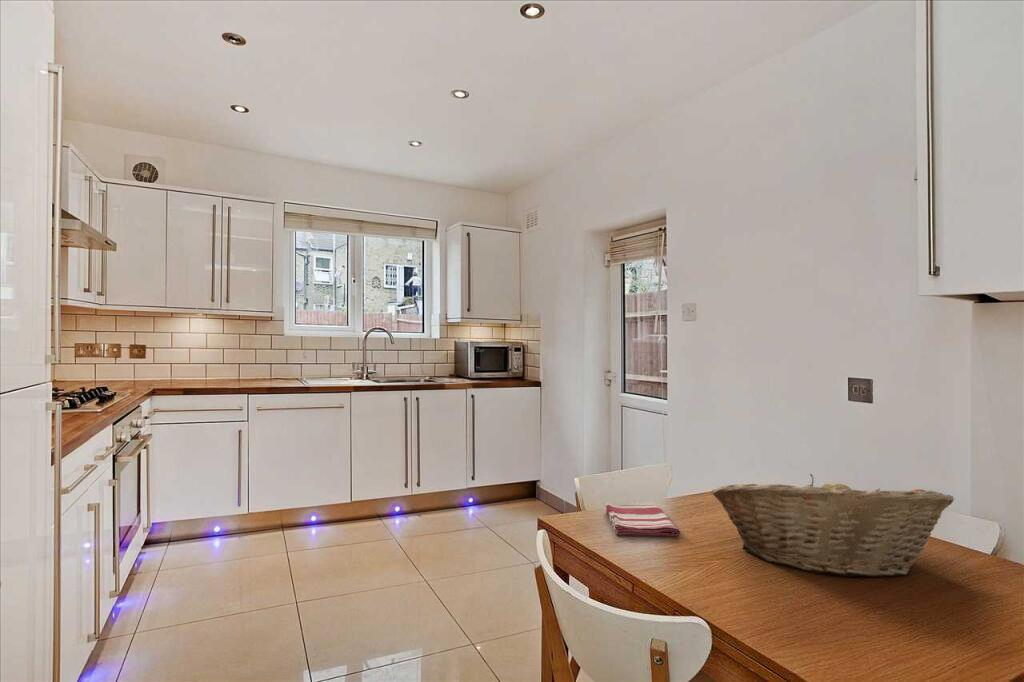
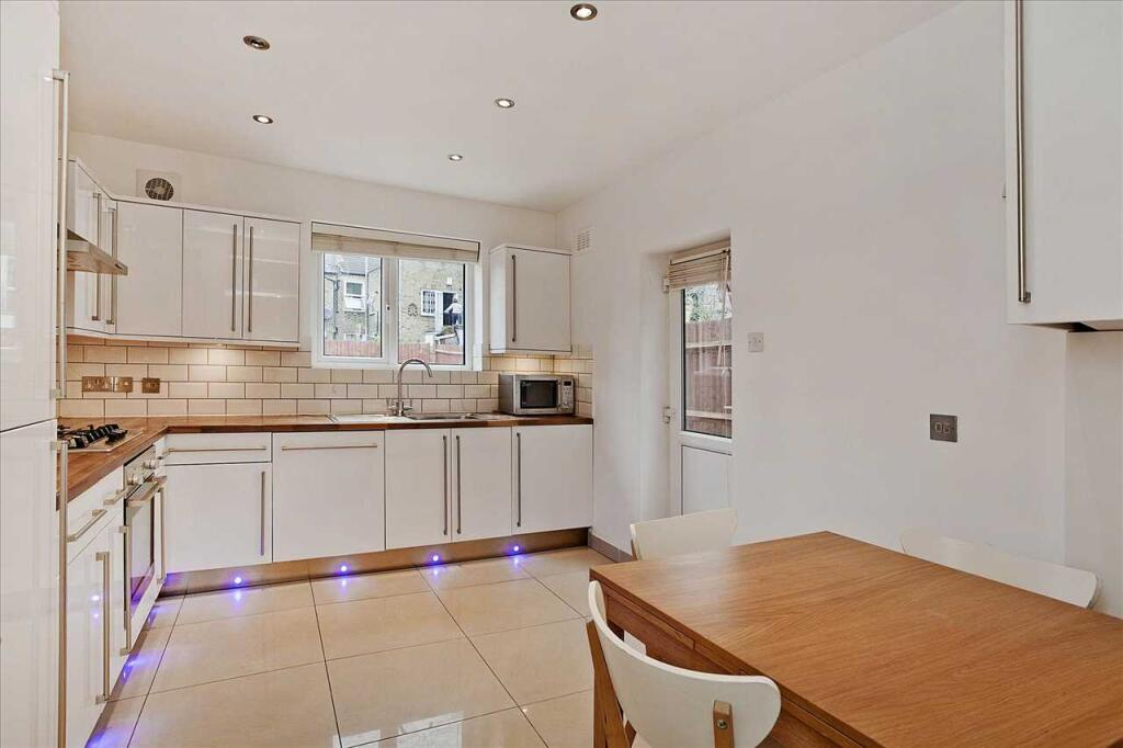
- fruit basket (823, 513)
- dish towel (639, 517)
